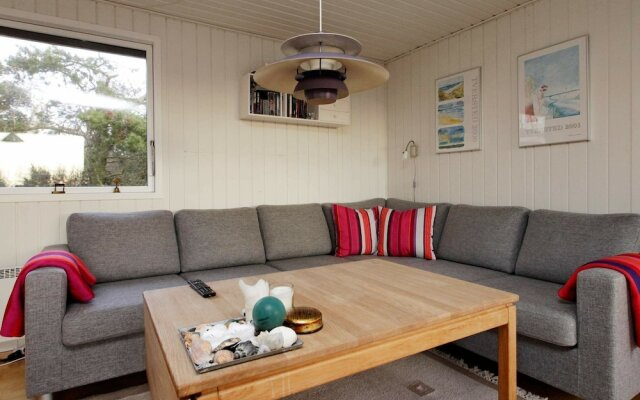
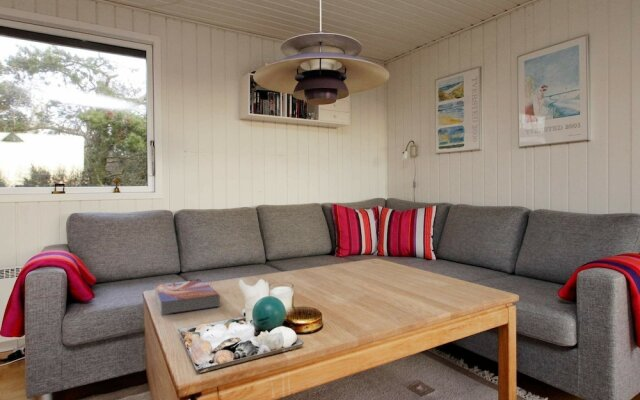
+ textbook (185, 295)
